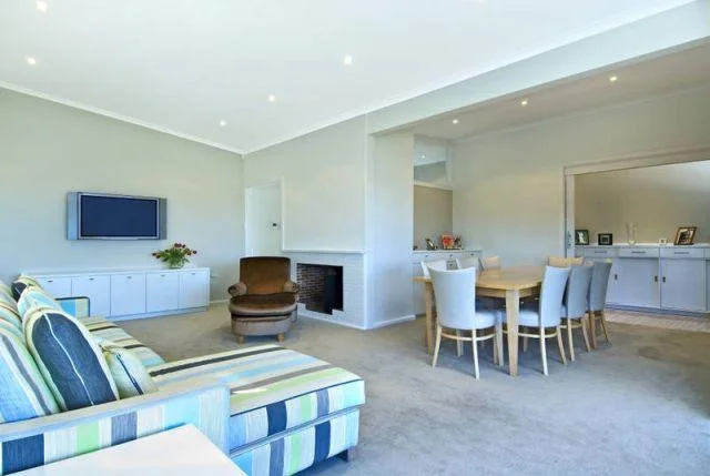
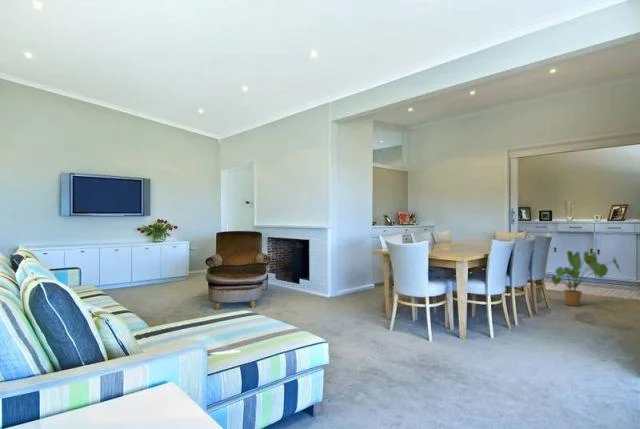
+ house plant (582, 277)
